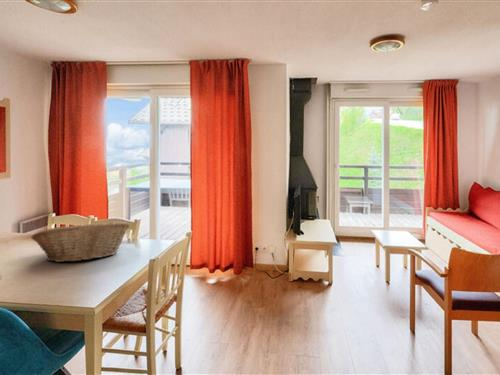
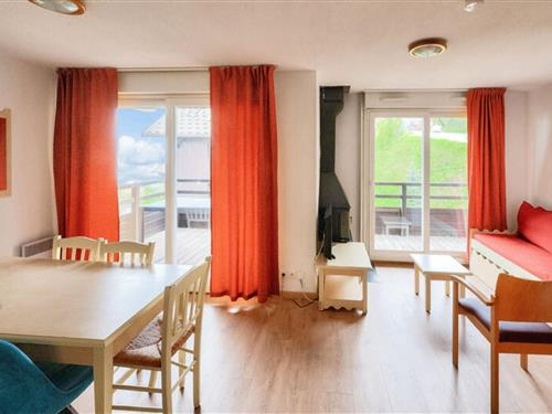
- fruit basket (84, 238)
